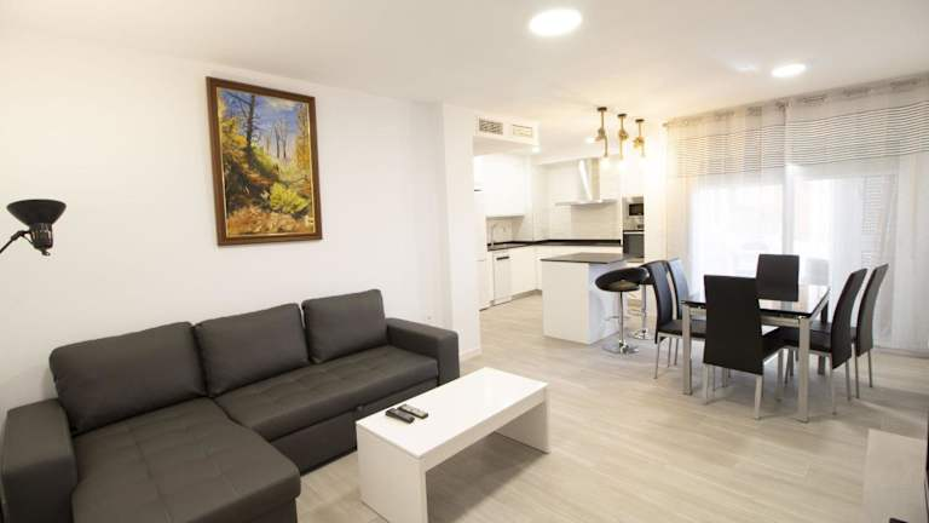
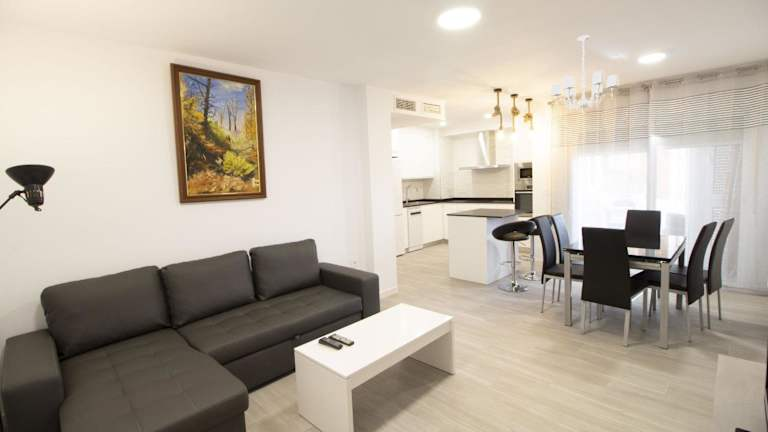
+ chandelier (583, 76)
